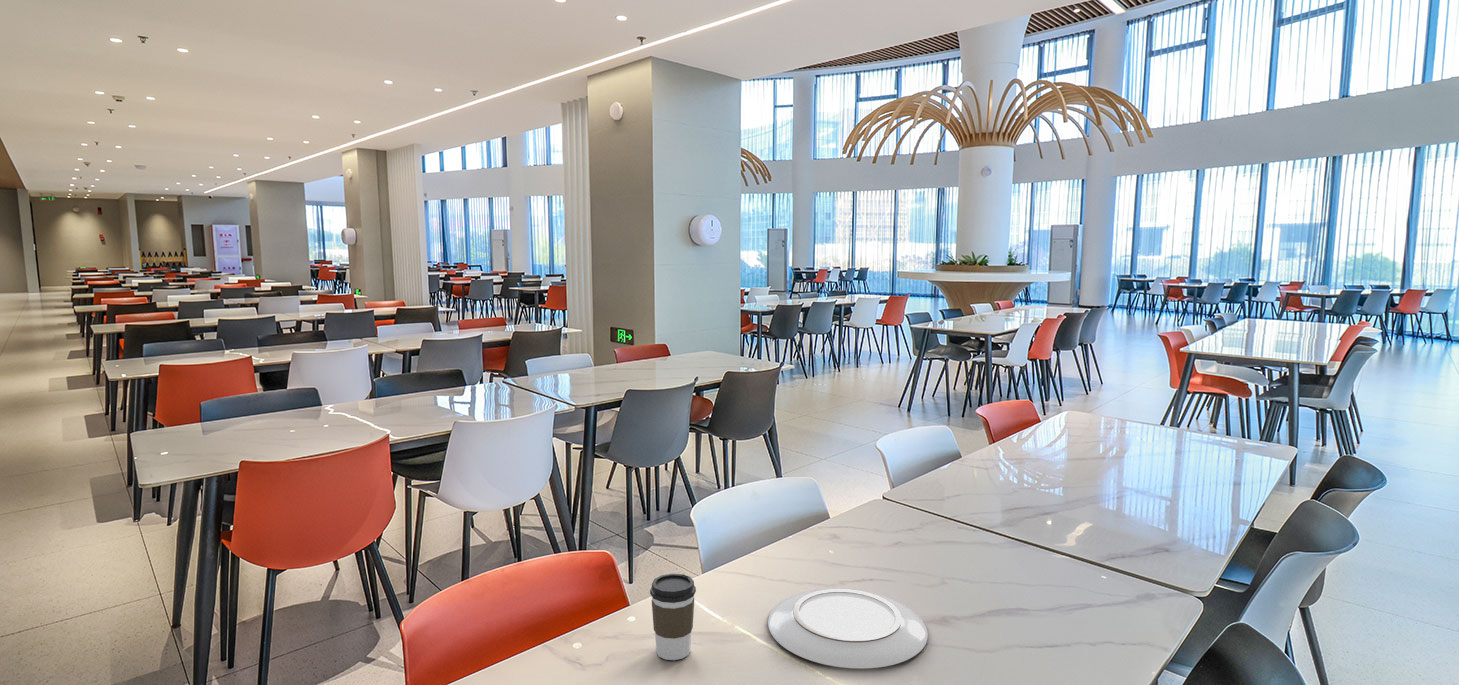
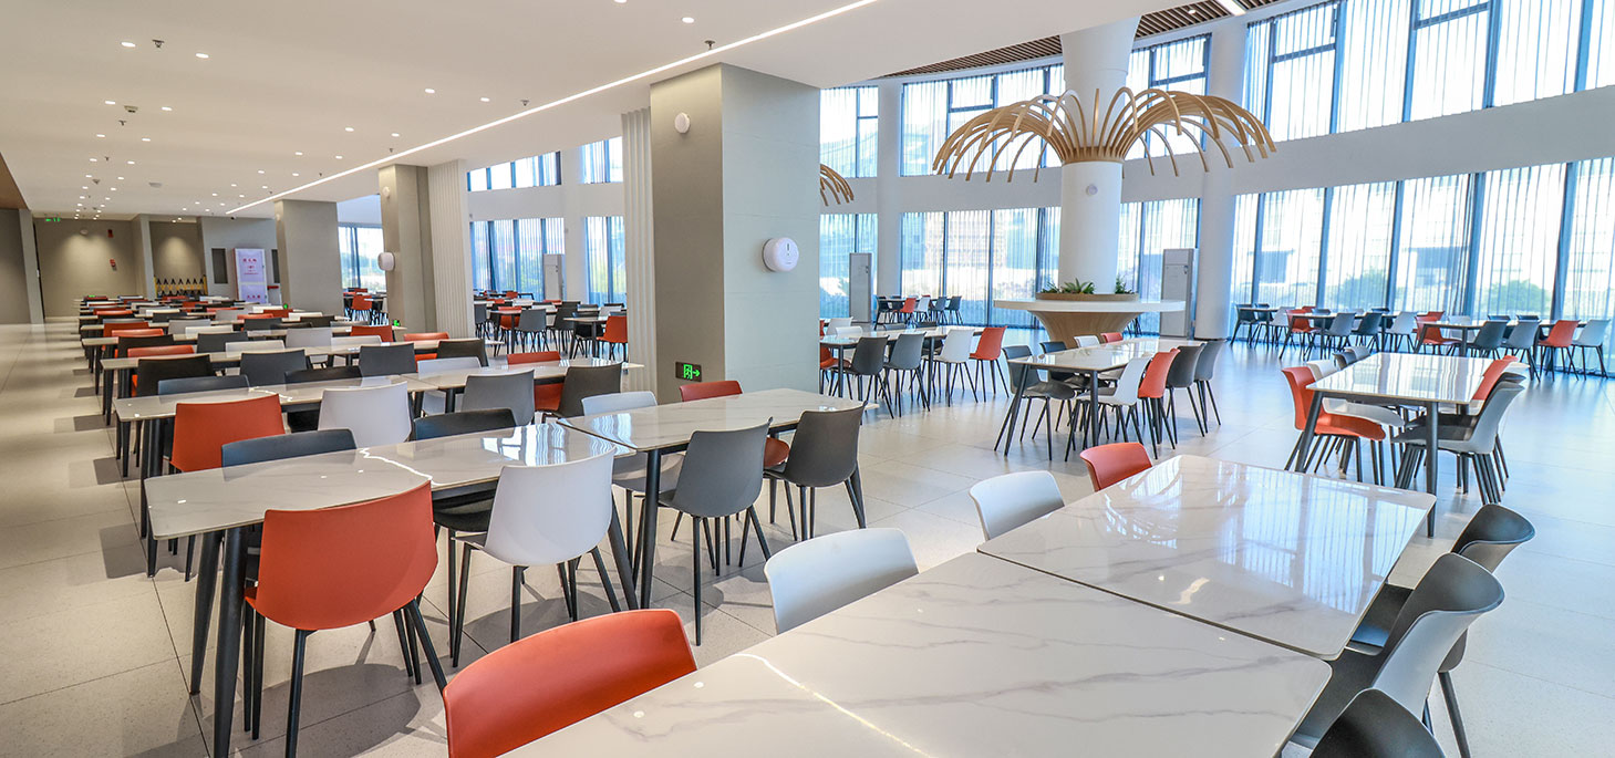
- plate (846, 619)
- coffee cup (673, 616)
